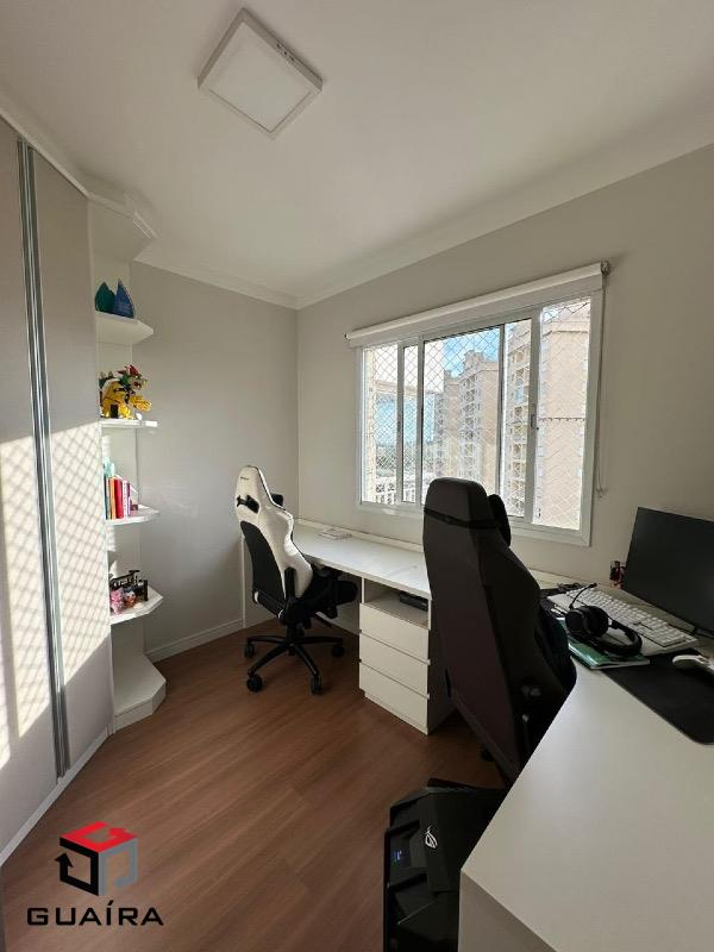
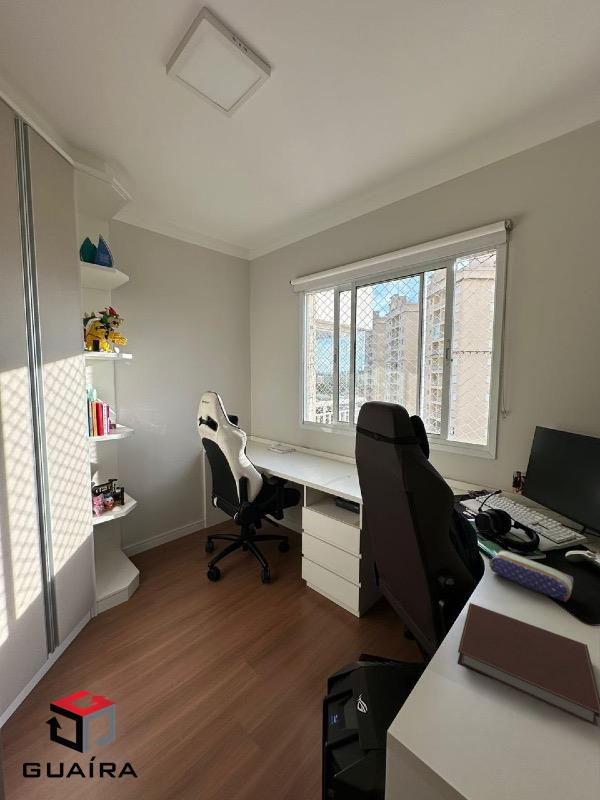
+ notebook (523, 653)
+ pencil case (529, 572)
